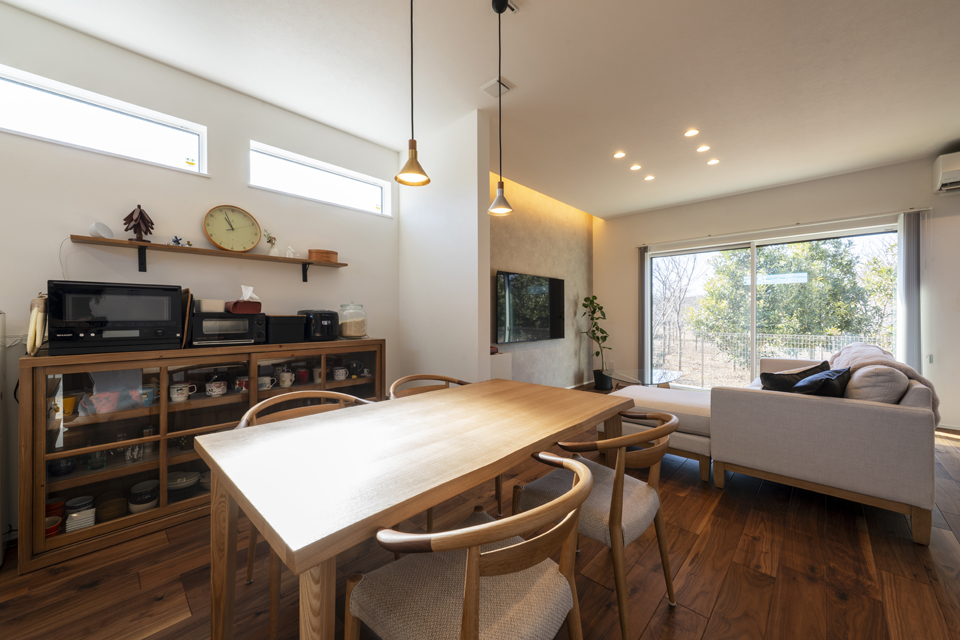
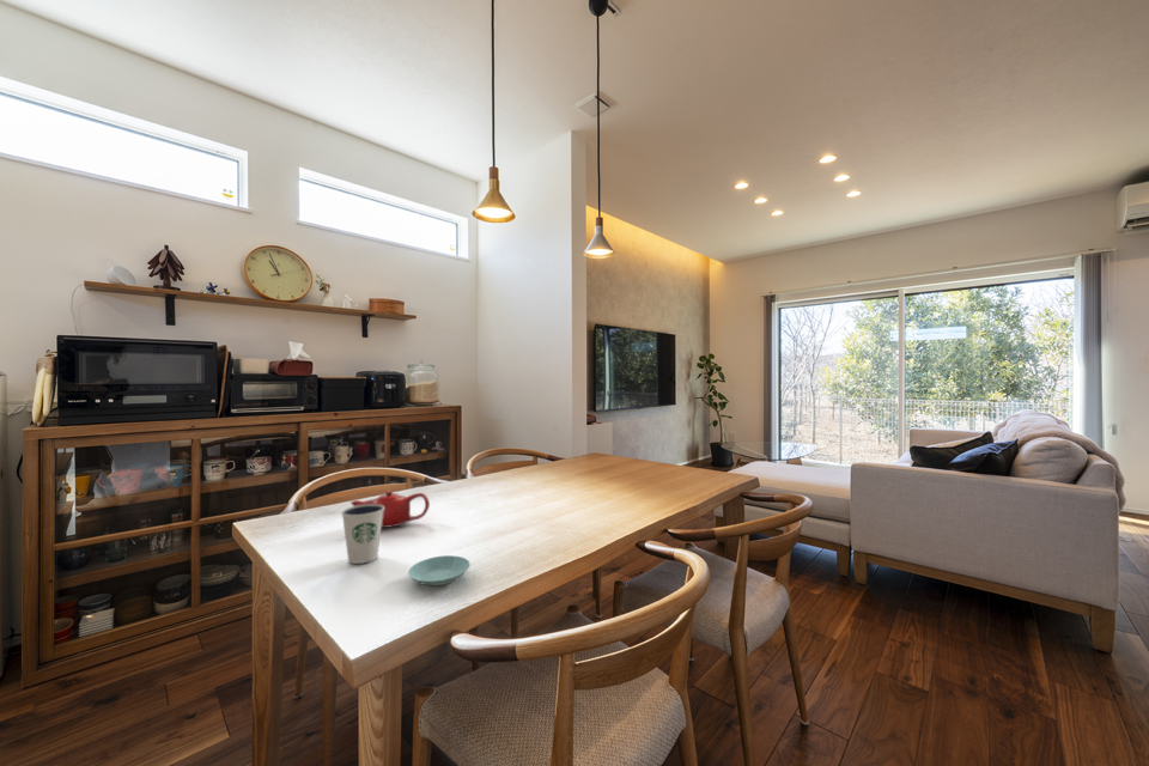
+ saucer (439, 572)
+ dixie cup (363, 534)
+ teapot (390, 507)
